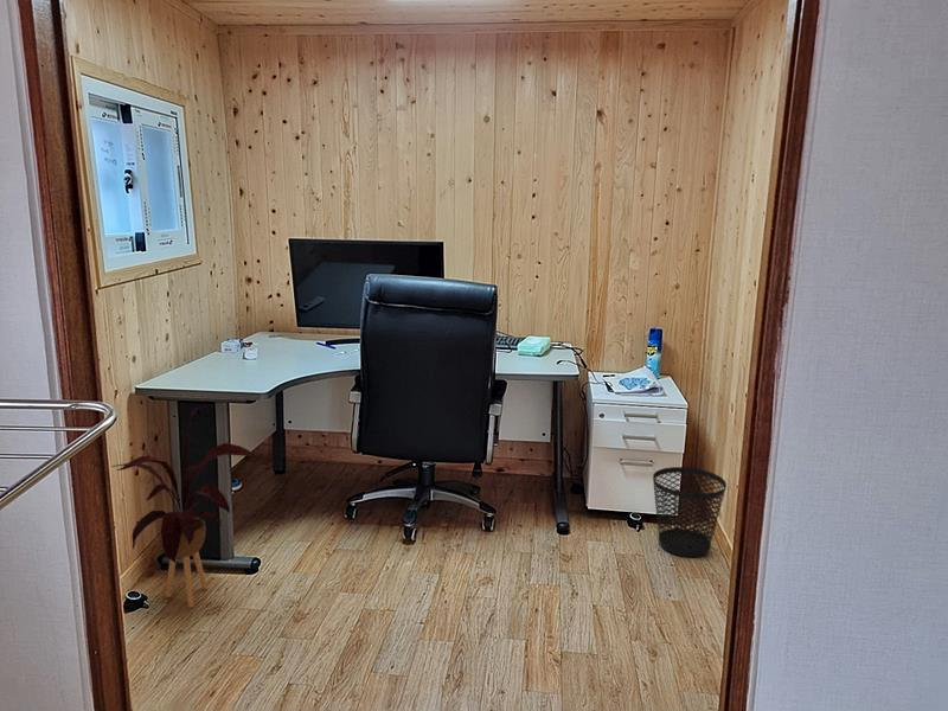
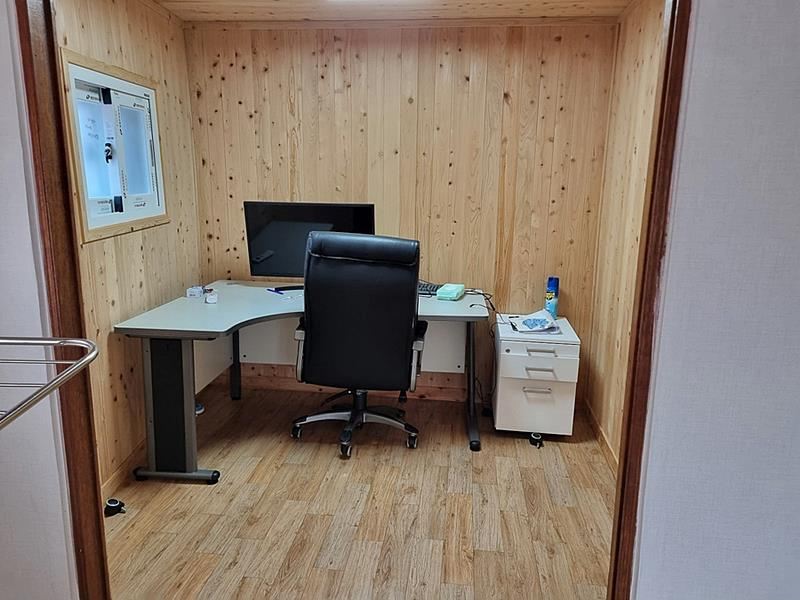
- house plant (182, 510)
- wastebasket (686, 513)
